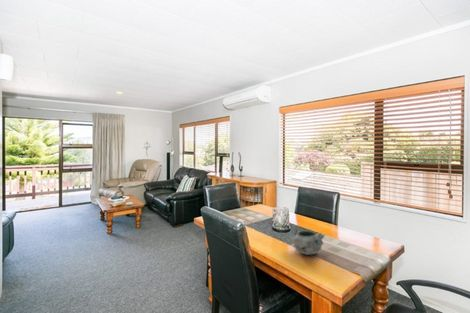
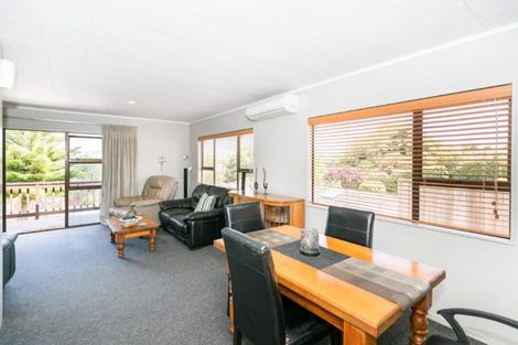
- decorative bowl (306, 240)
